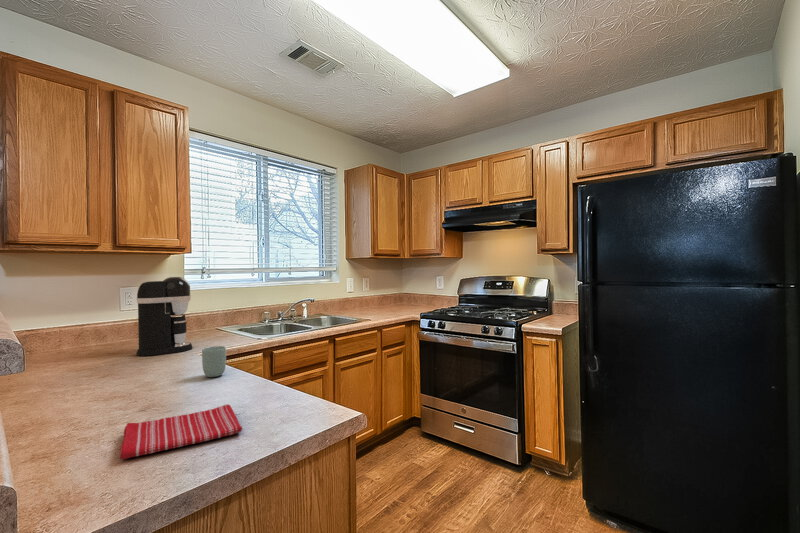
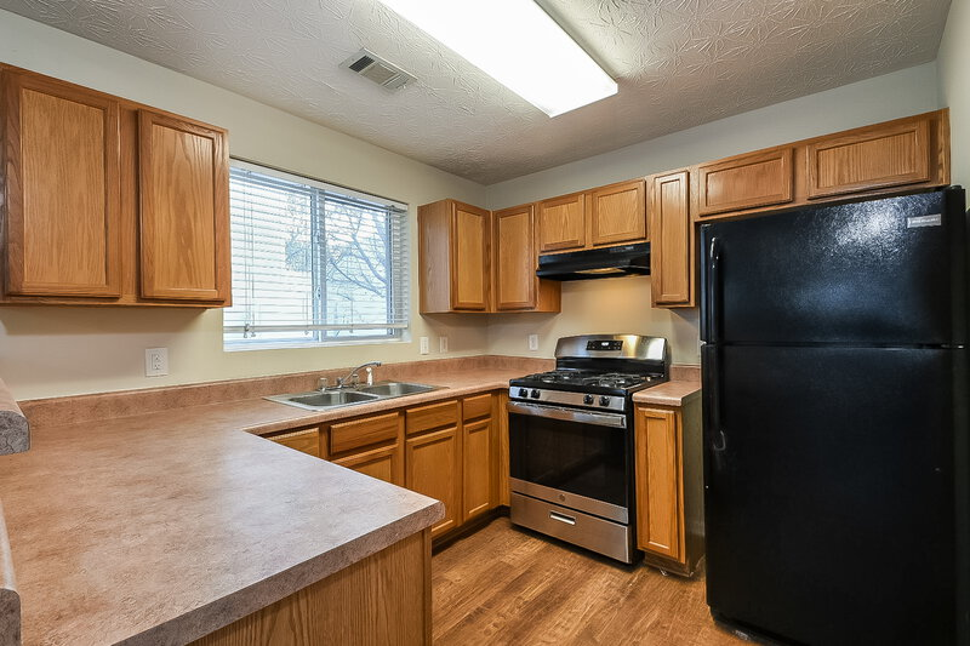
- coffee maker (164, 314)
- dish towel (183, 428)
- cup (214, 362)
